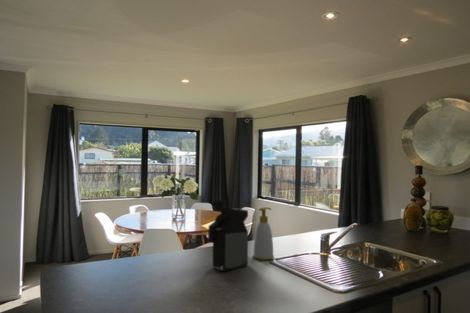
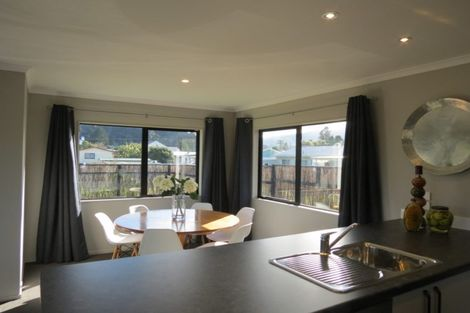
- soap bottle (263, 232)
- coffee maker (228, 233)
